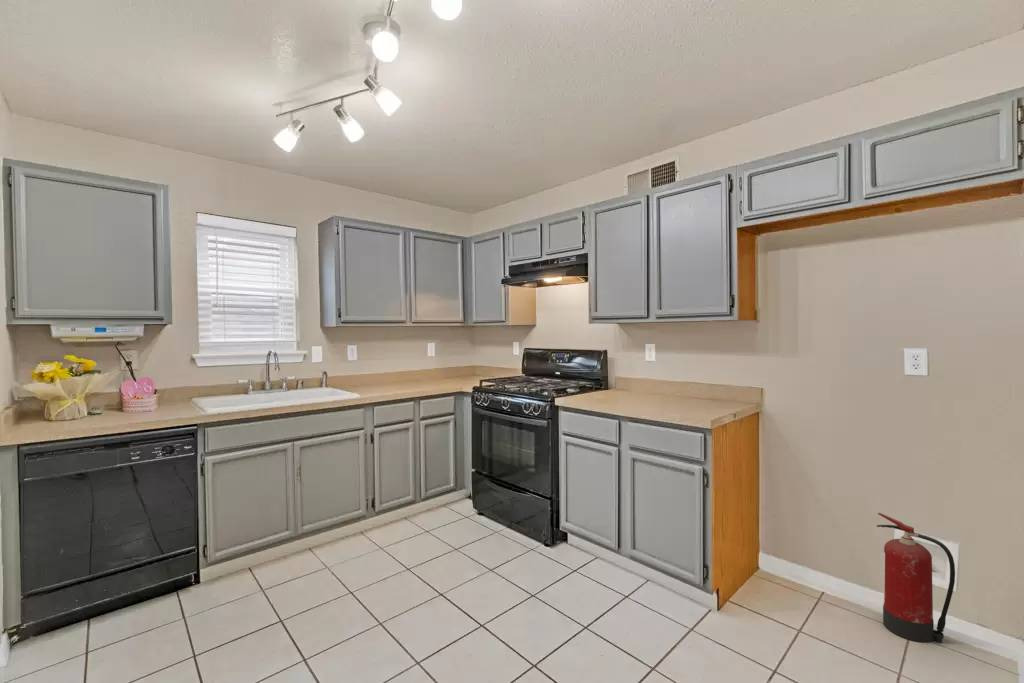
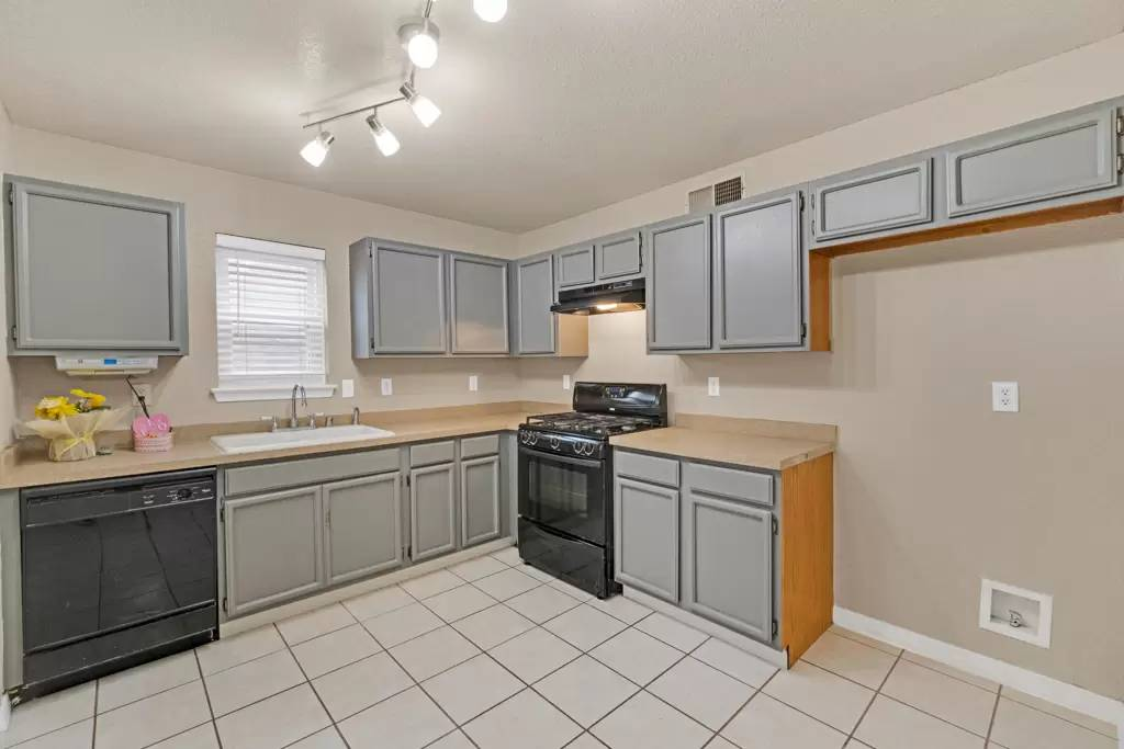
- fire extinguisher (914, 576)
